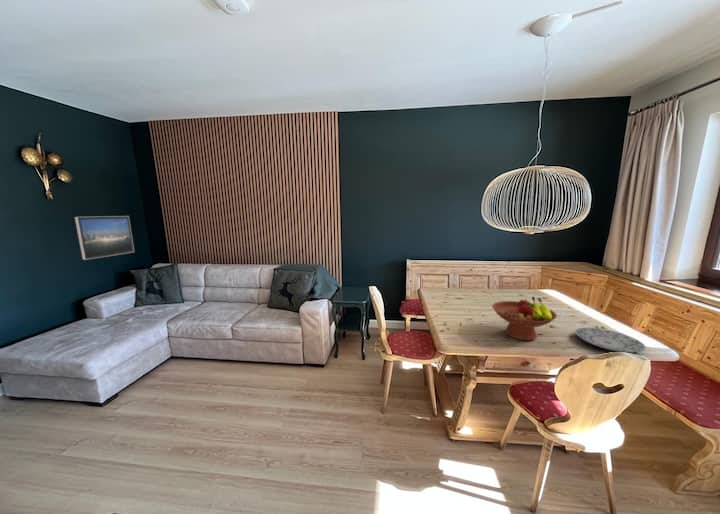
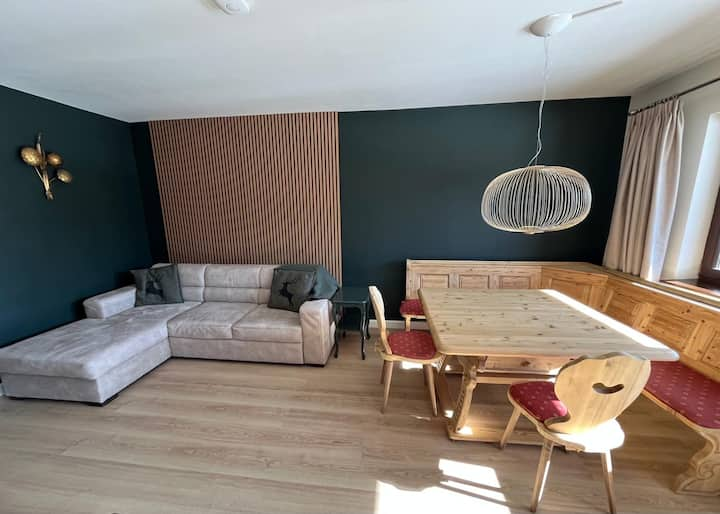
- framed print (107, 236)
- plate (607, 341)
- fruit bowl (522, 317)
